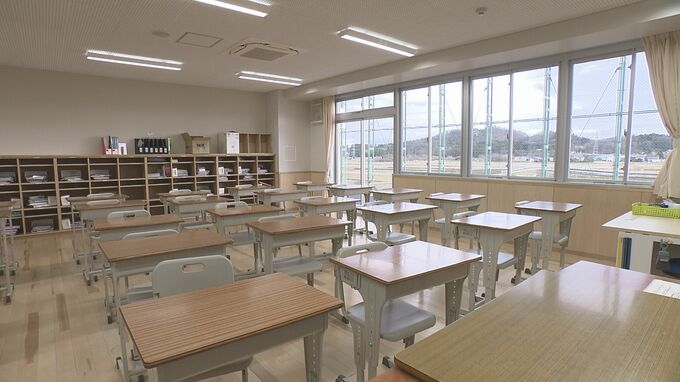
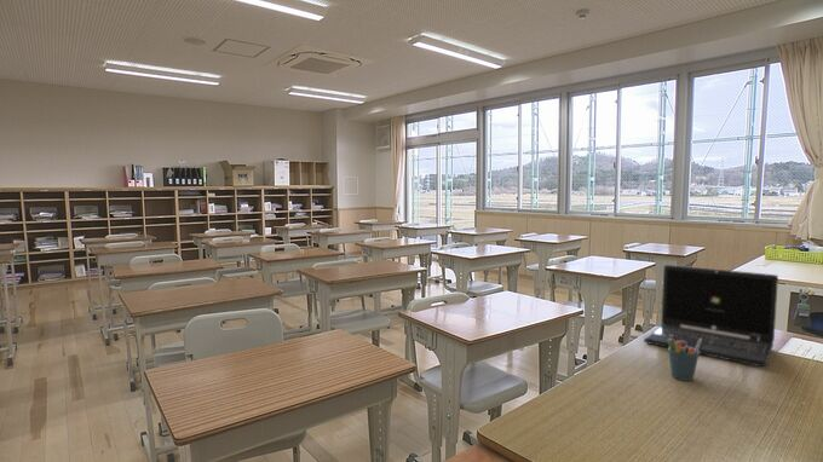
+ pen holder (683, 356)
+ laptop (709, 310)
